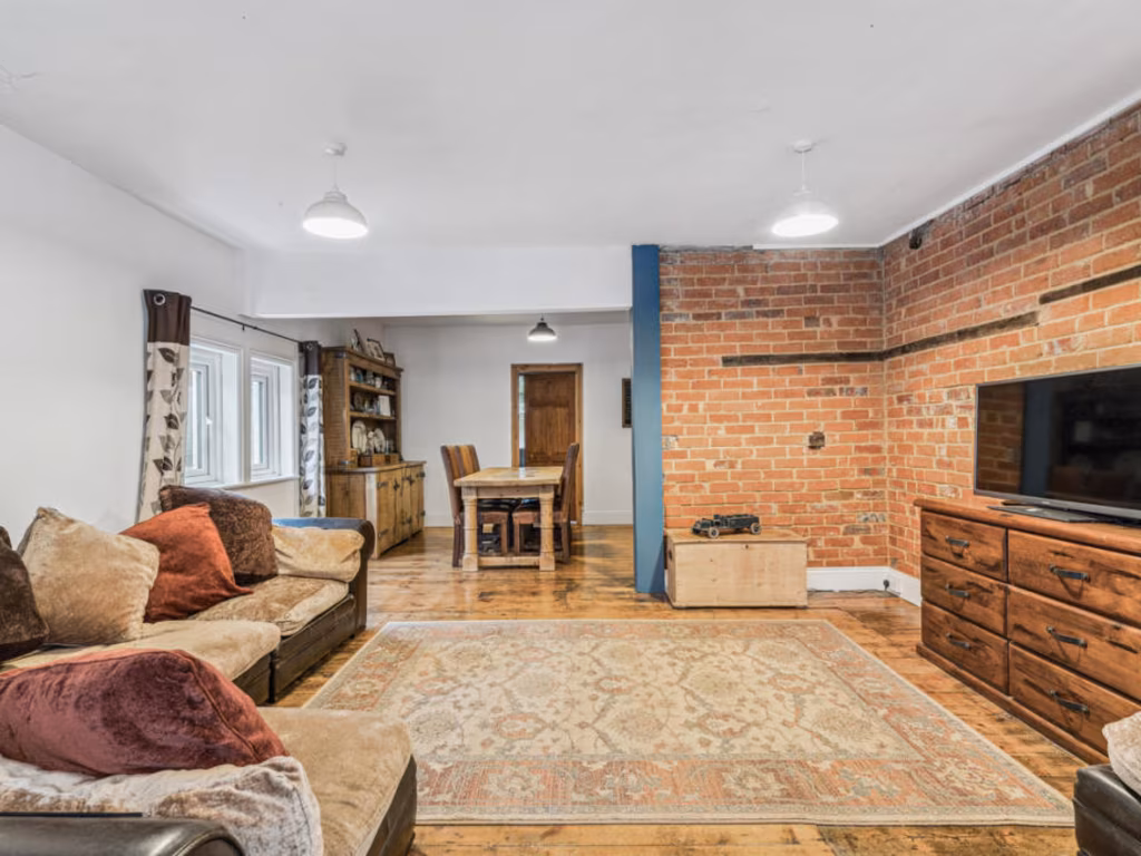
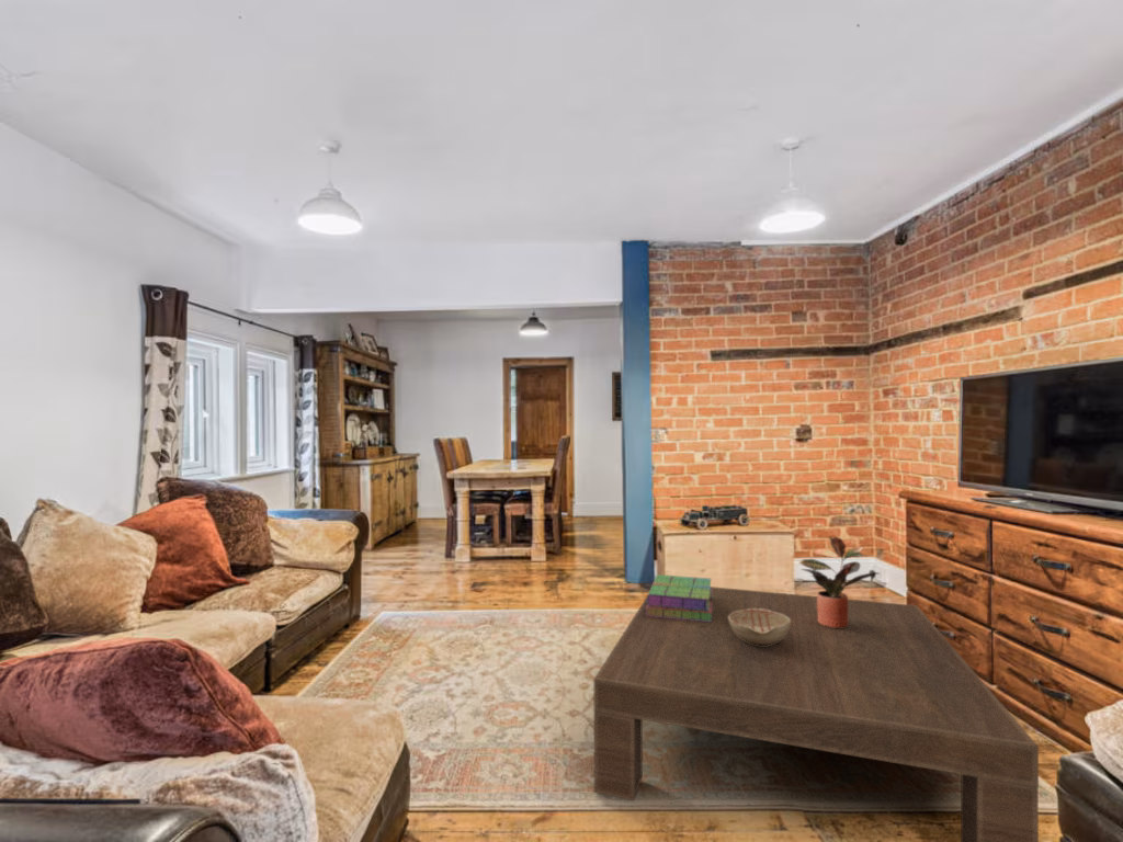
+ coffee table (782, 683)
+ stack of books (680, 595)
+ potted plant (838, 577)
+ decorative bowl (759, 627)
